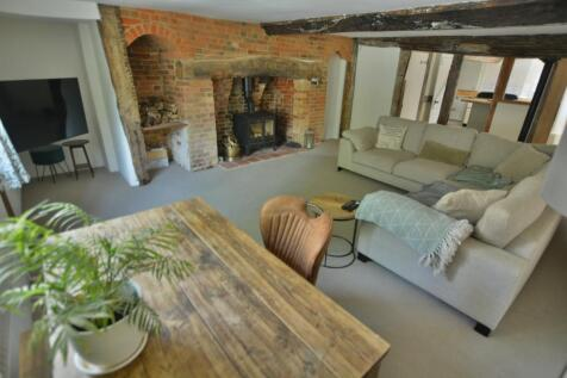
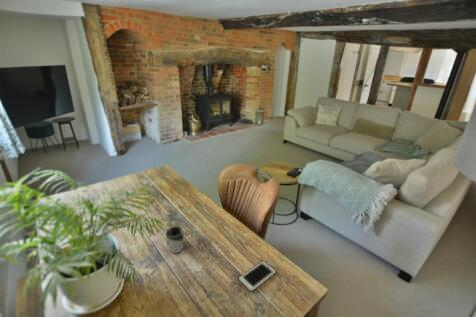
+ cell phone (257, 275)
+ cup (173, 238)
